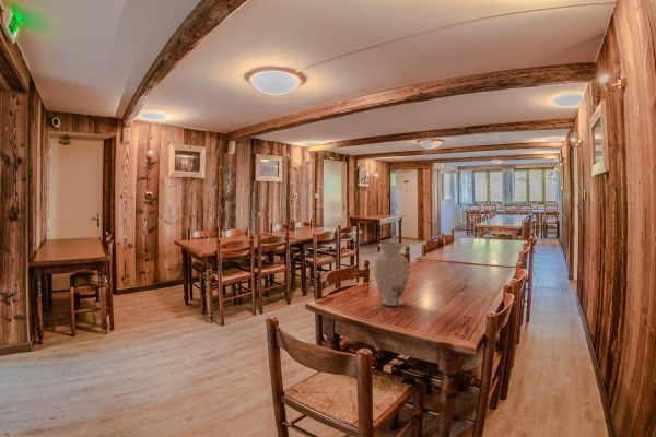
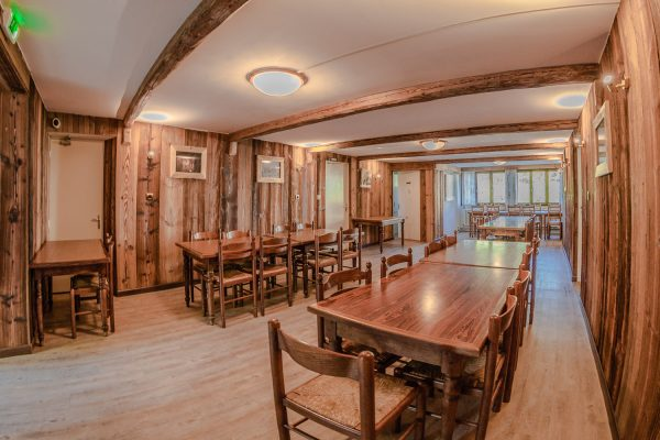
- vase (391, 273)
